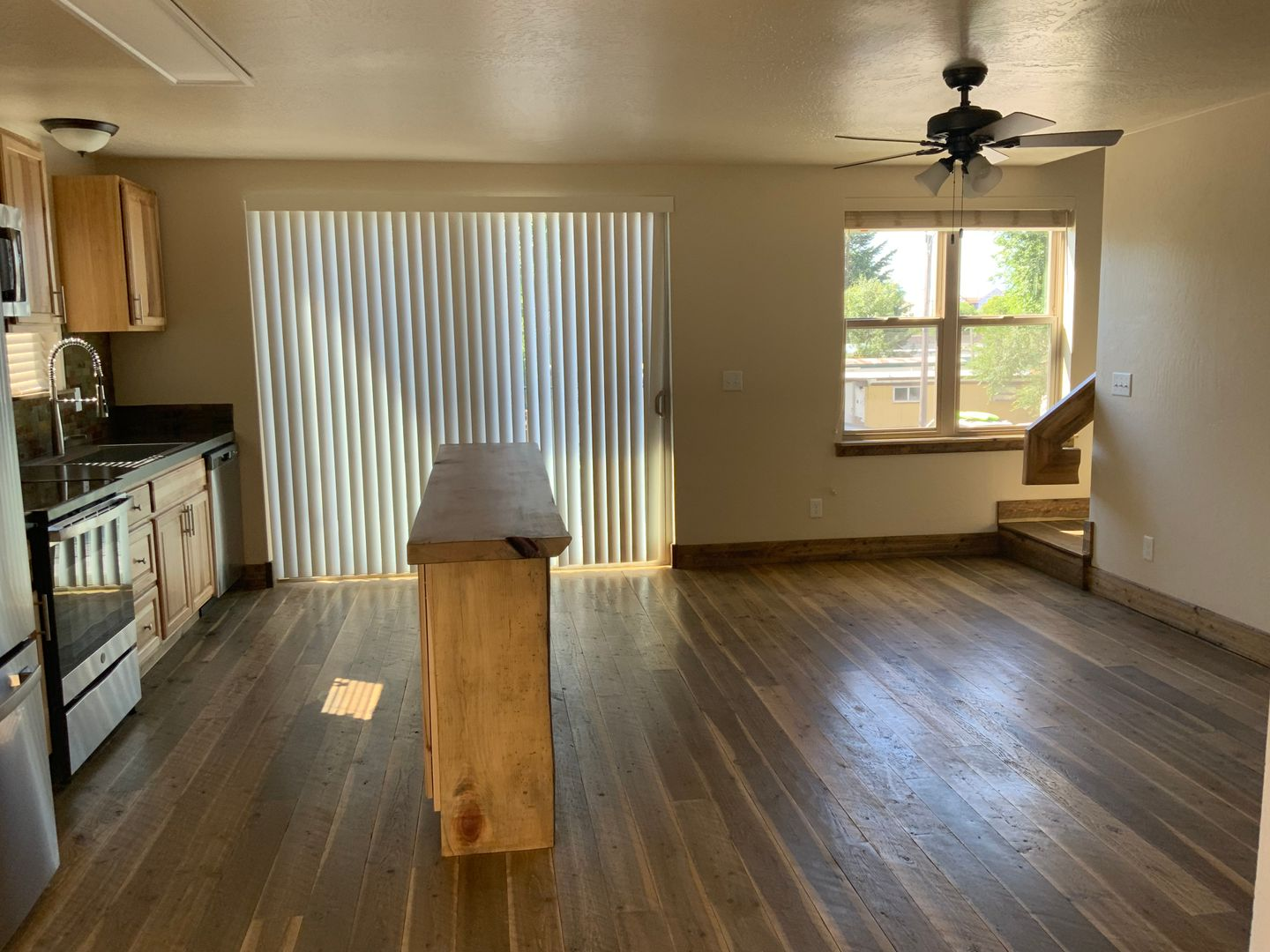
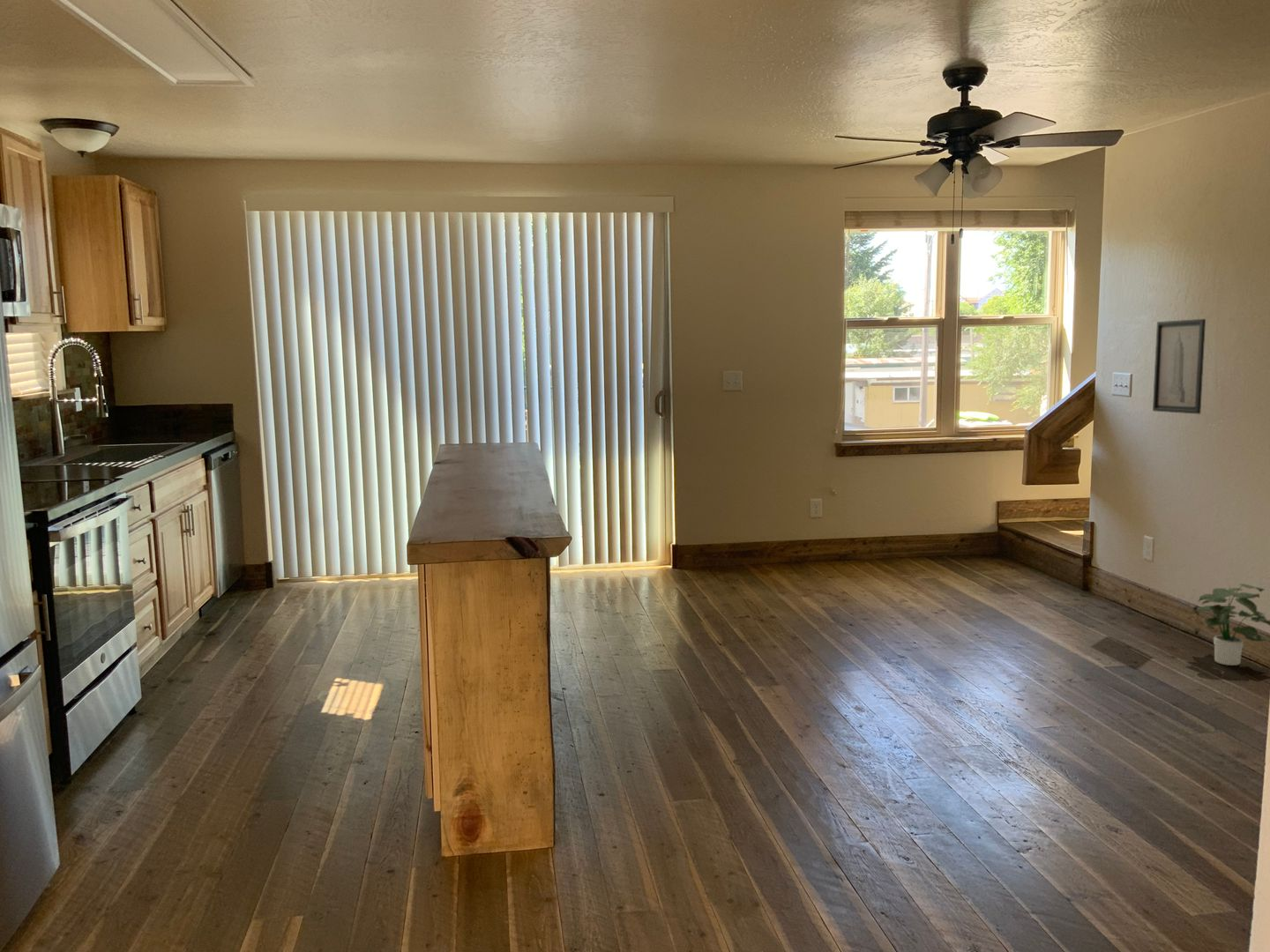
+ potted plant (1229, 621)
+ wall art (1177, 367)
